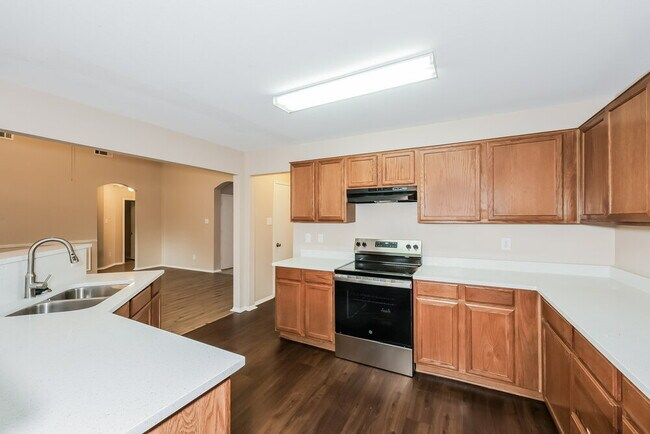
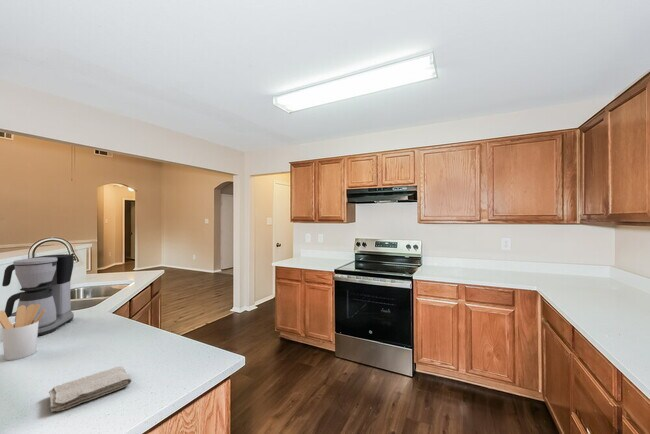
+ washcloth (91, 385)
+ coffee maker (40, 292)
+ utensil holder (23, 329)
